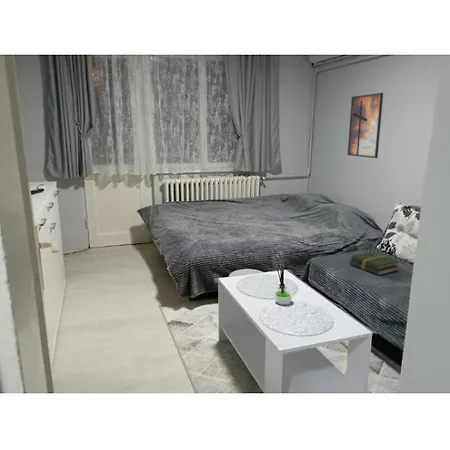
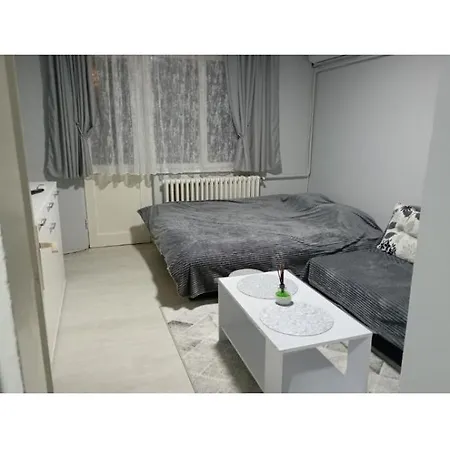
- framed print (364, 126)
- book (373, 262)
